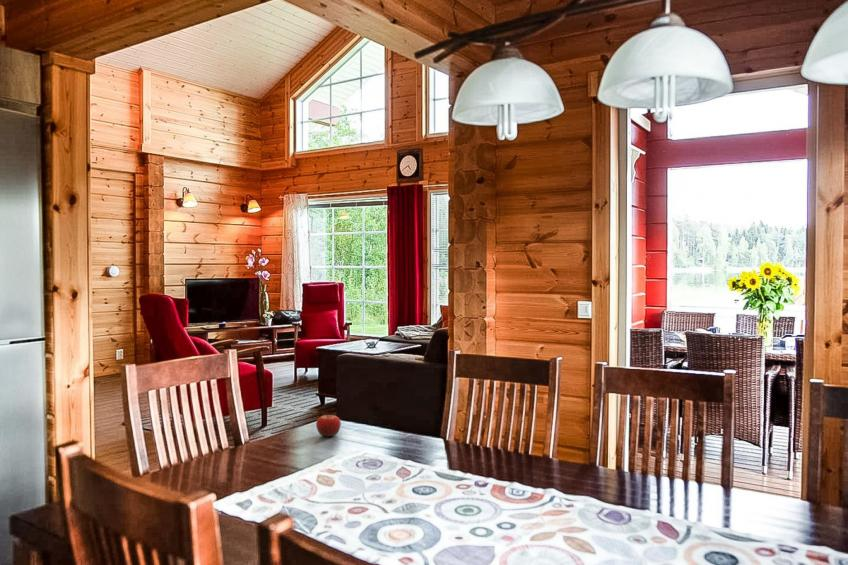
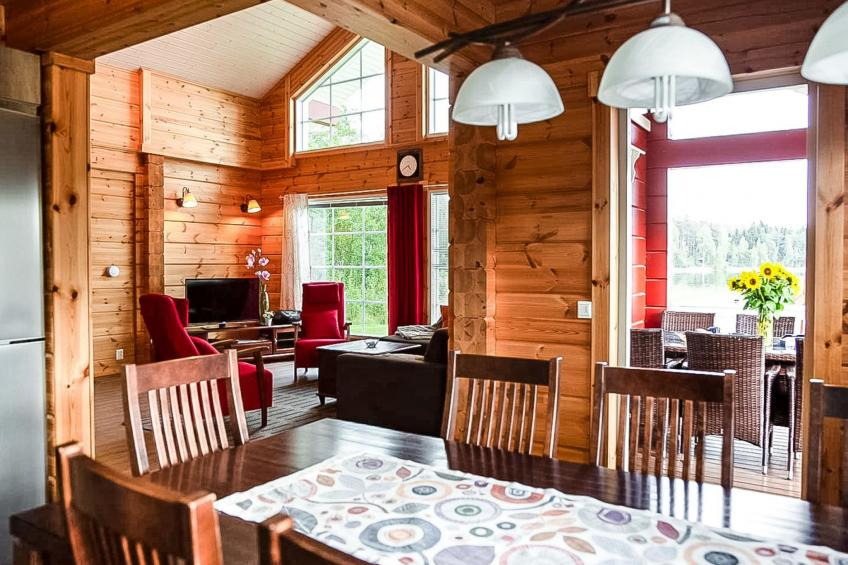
- fruit (328, 423)
